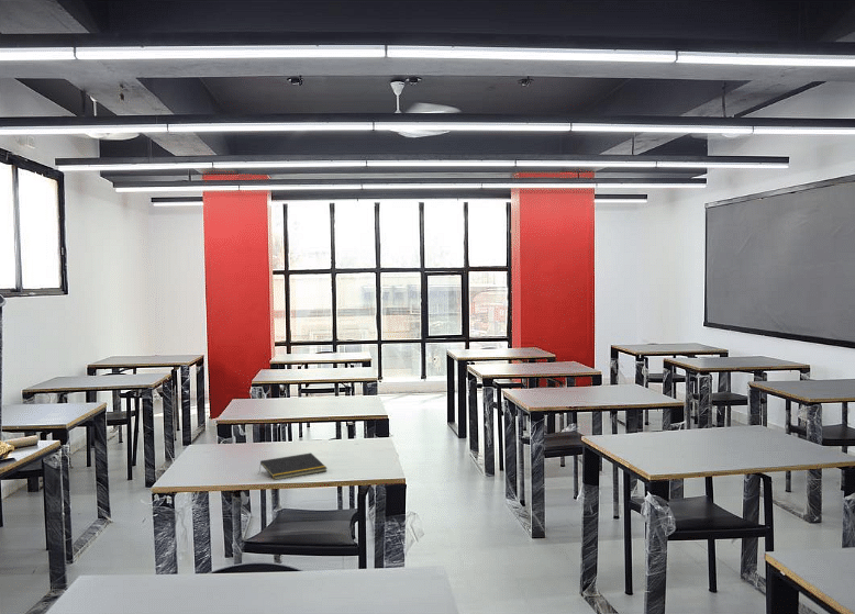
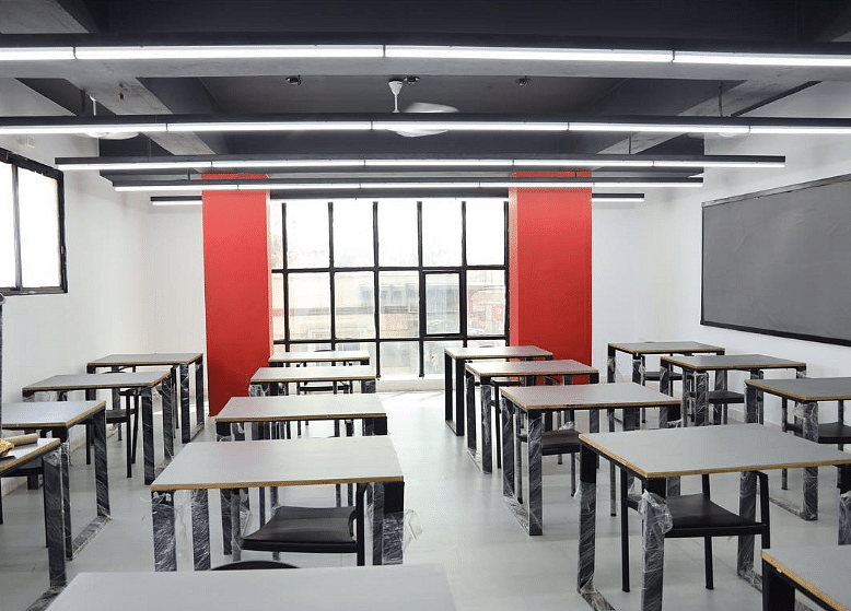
- notepad (293, 466)
